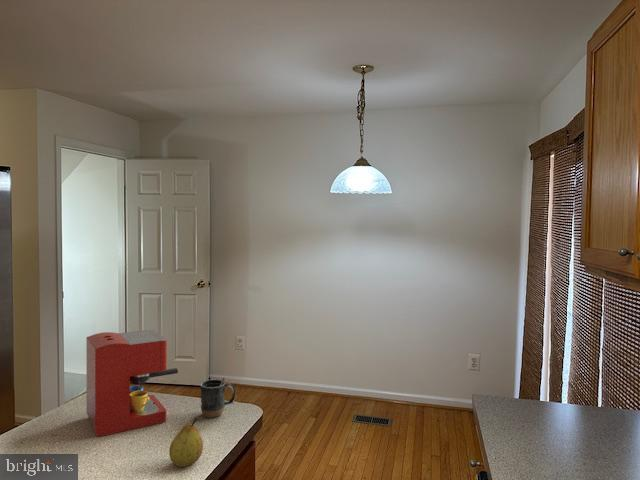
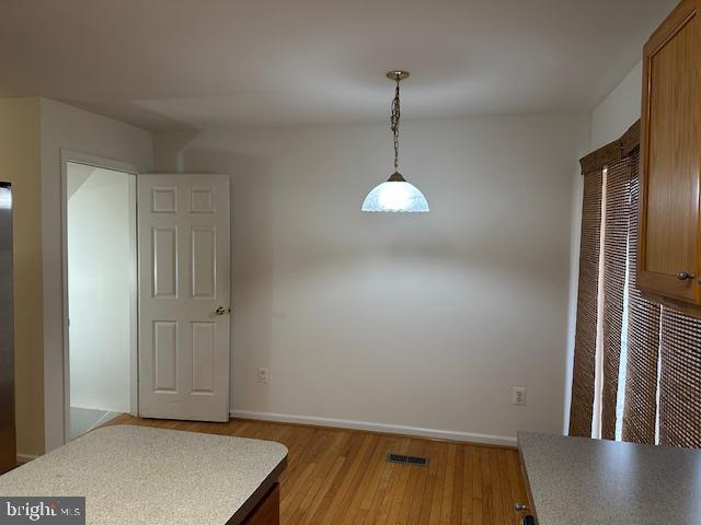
- coffee maker (125, 377)
- fruit (186, 440)
- mug (217, 396)
